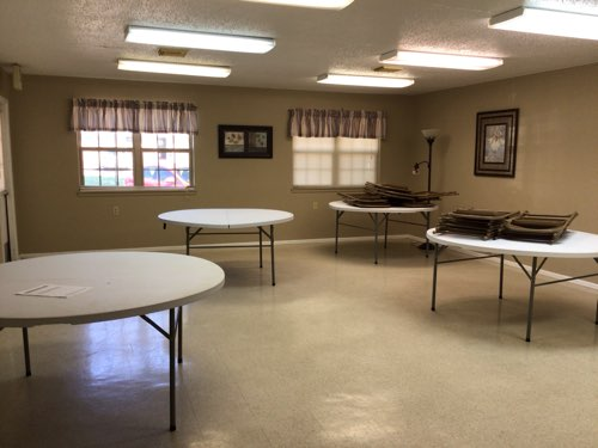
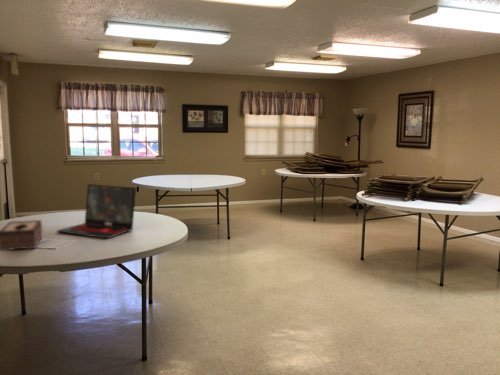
+ laptop (96, 209)
+ tissue box (21, 234)
